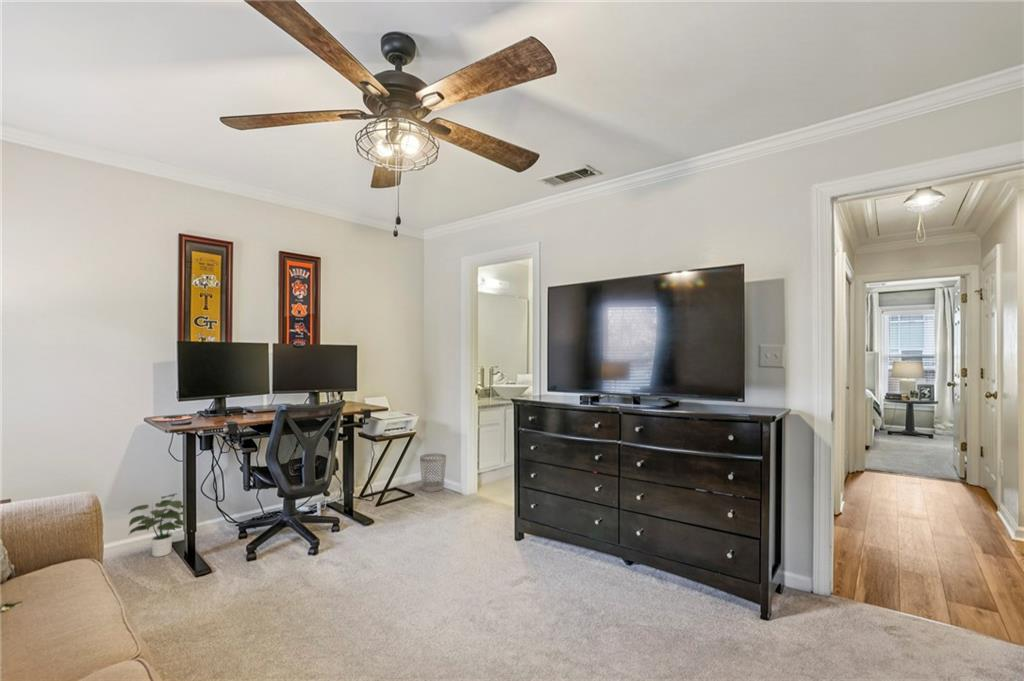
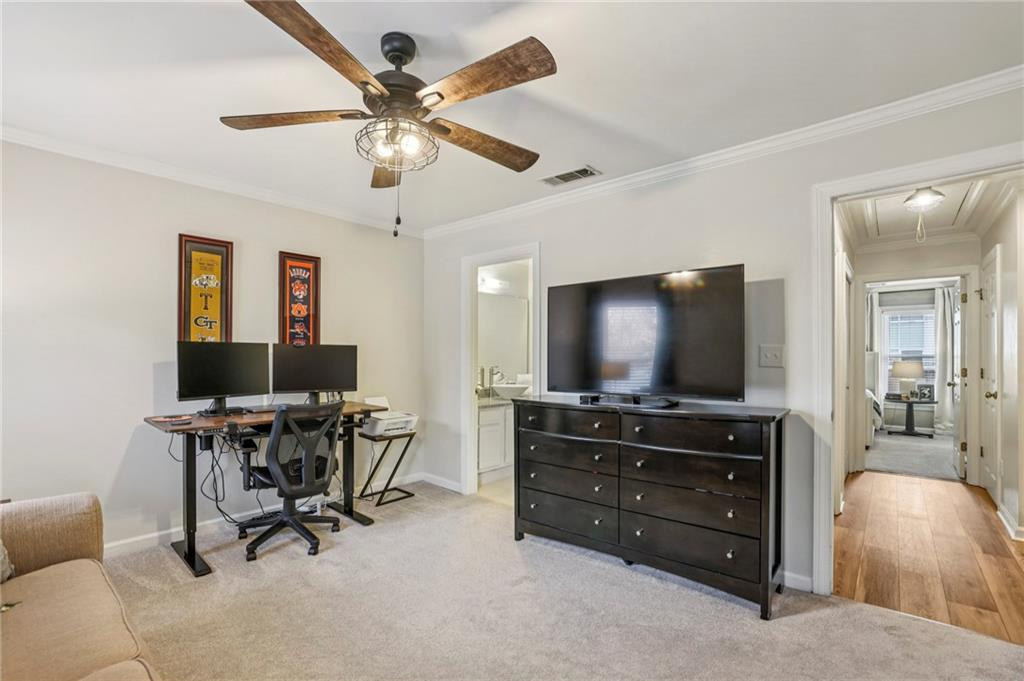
- potted plant (162, 525)
- wastebasket (432, 472)
